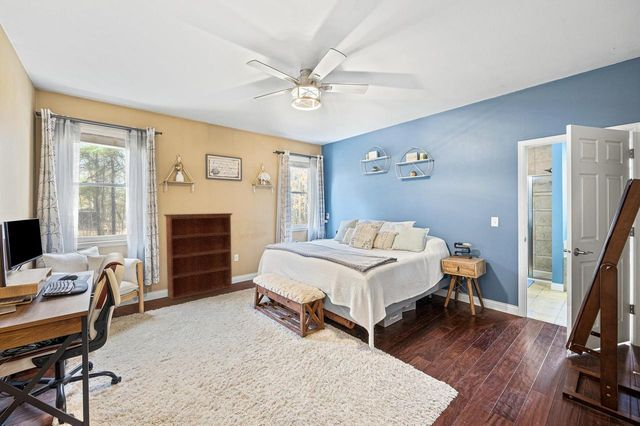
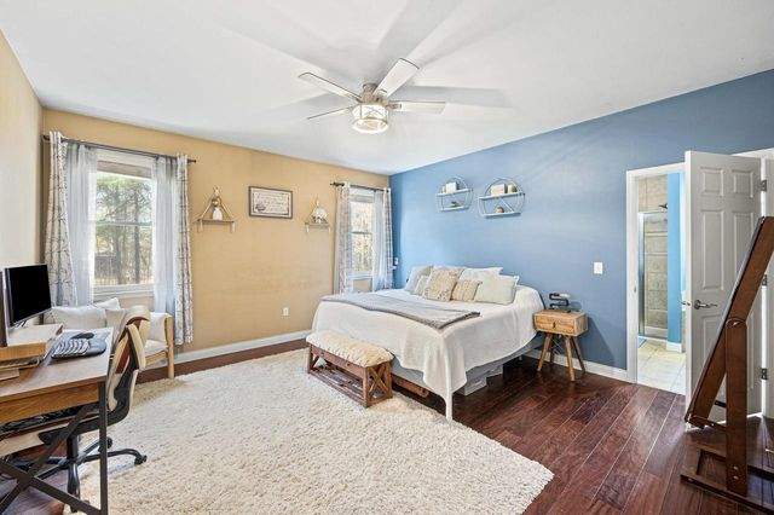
- bookcase (200, 252)
